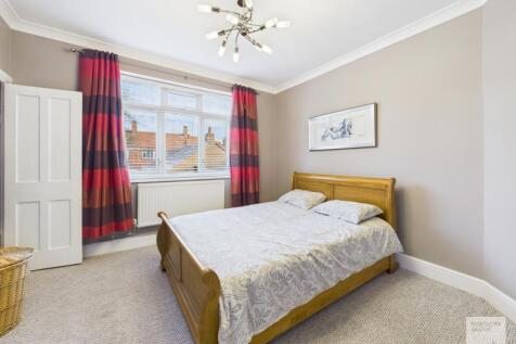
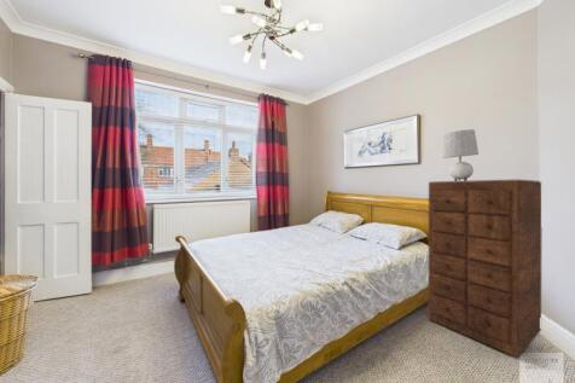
+ dresser (481, 254)
+ table lamp (460, 156)
